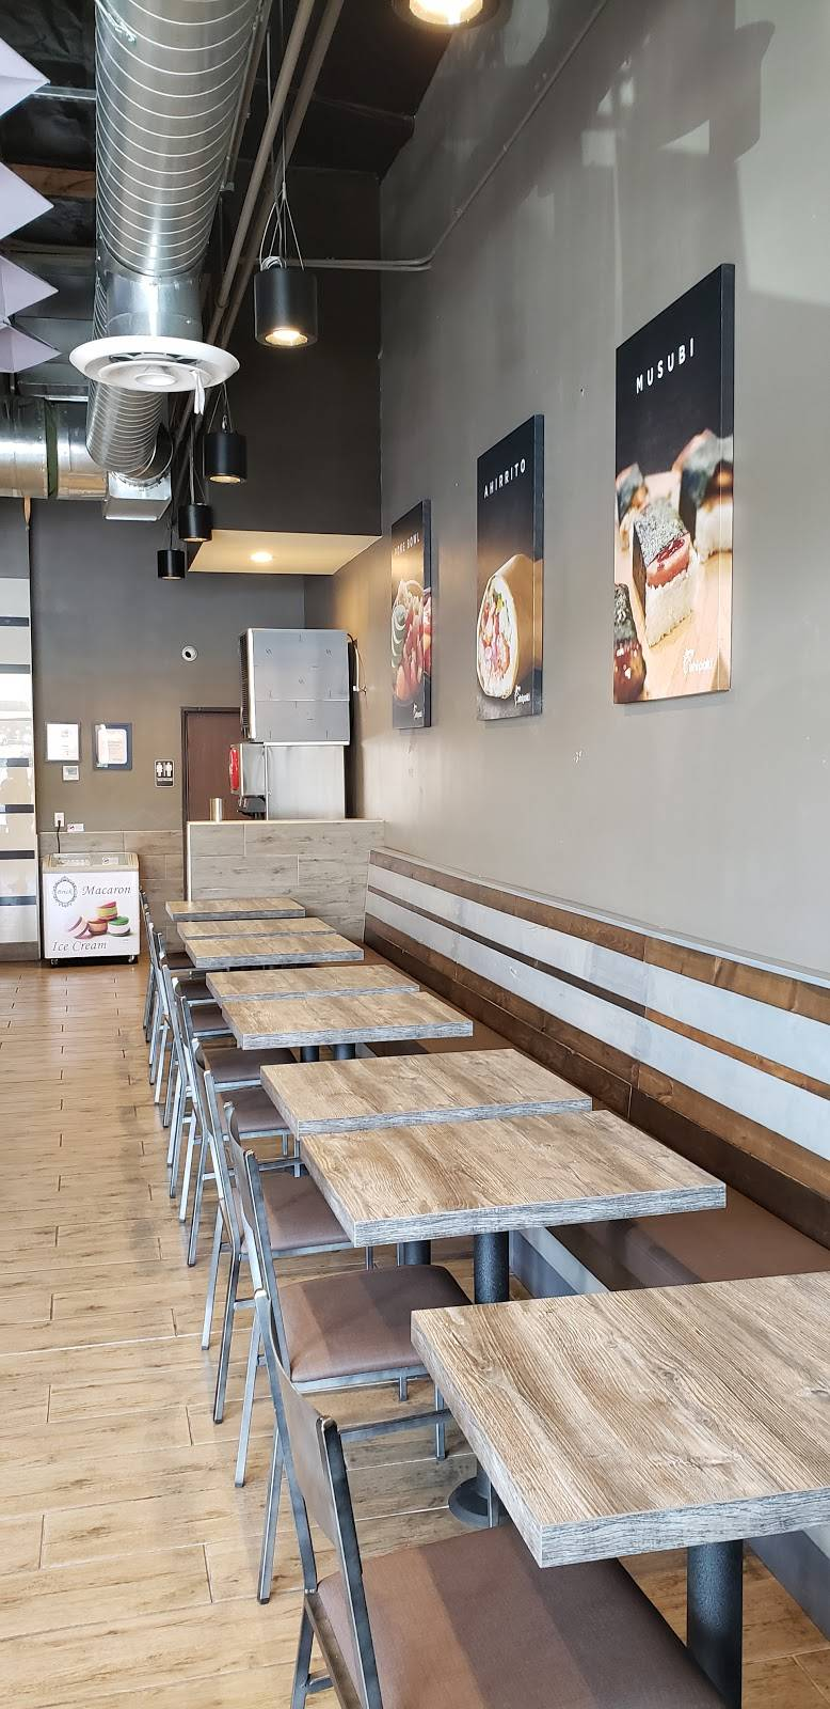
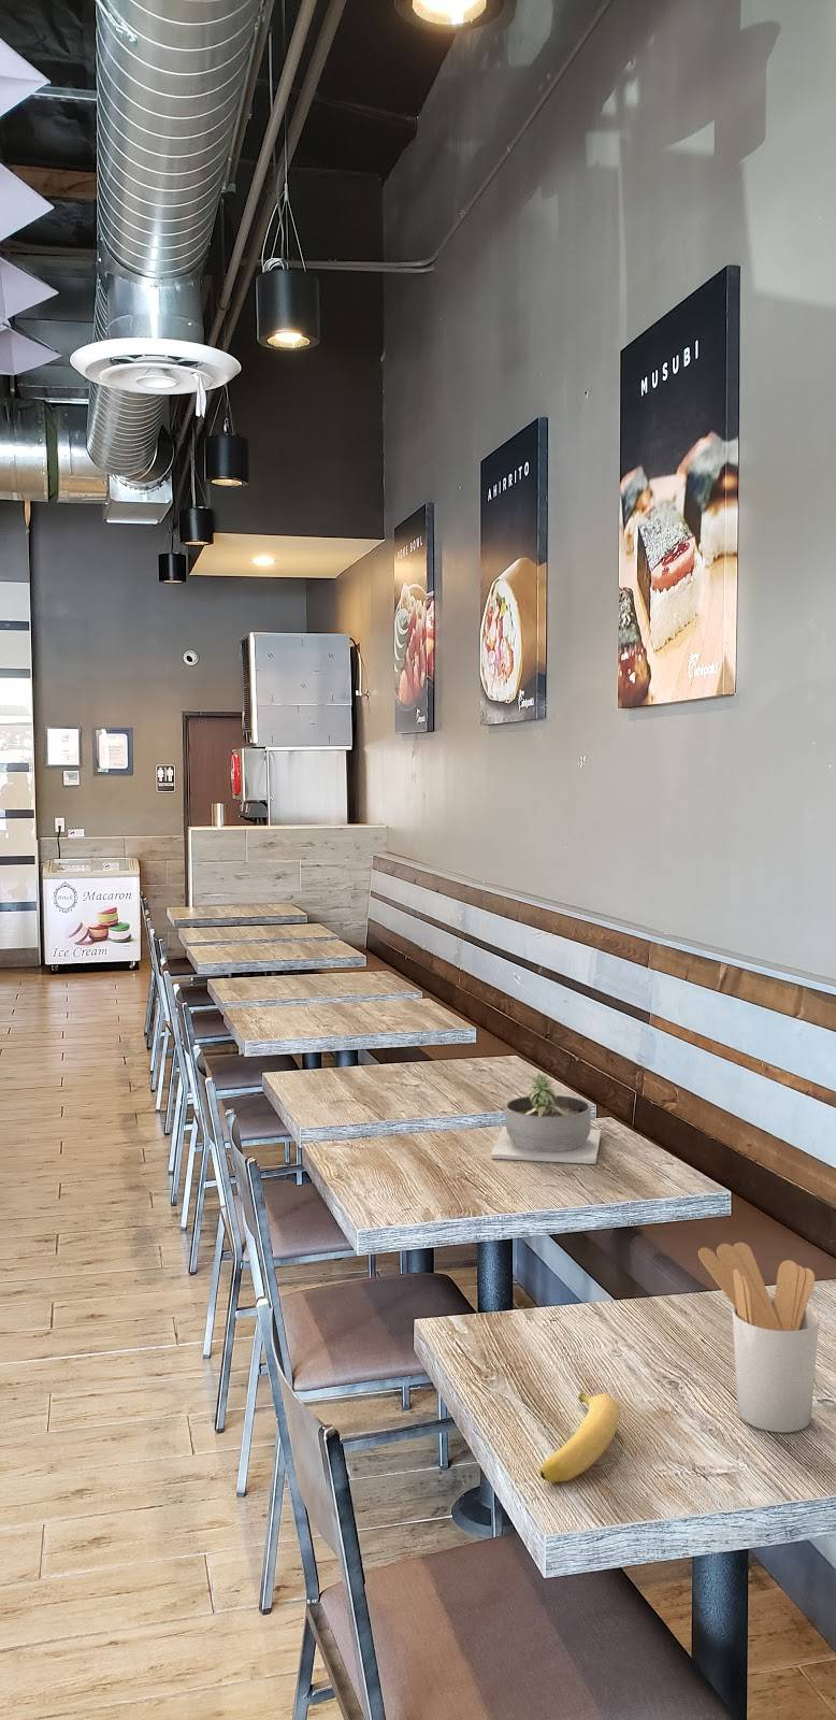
+ utensil holder (758, 1329)
+ banana (579, 1427)
+ succulent planter (547, 1110)
